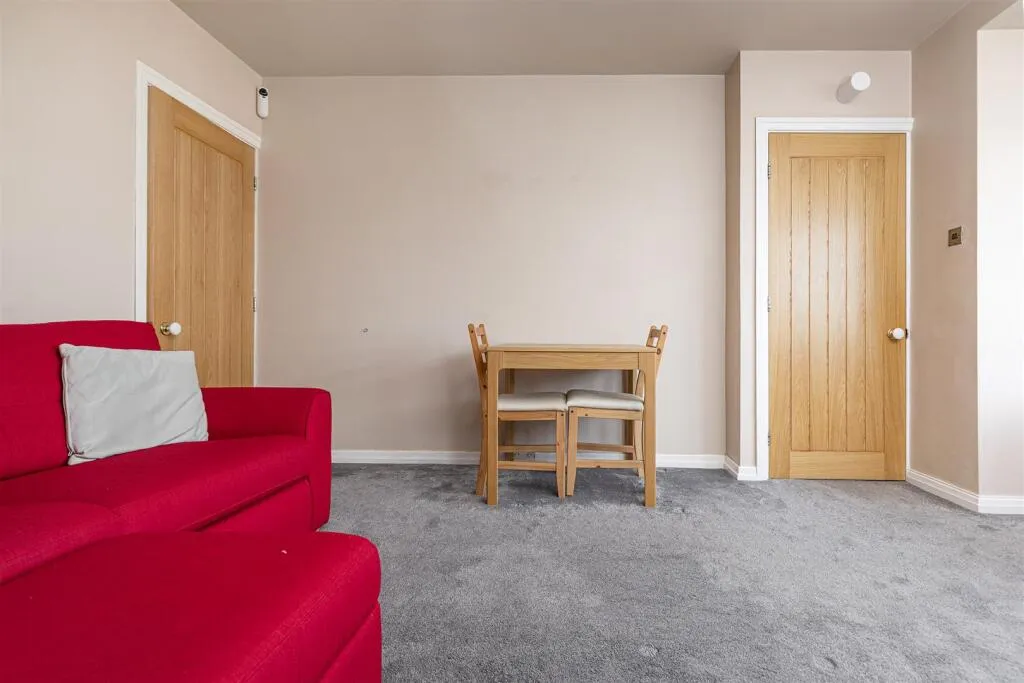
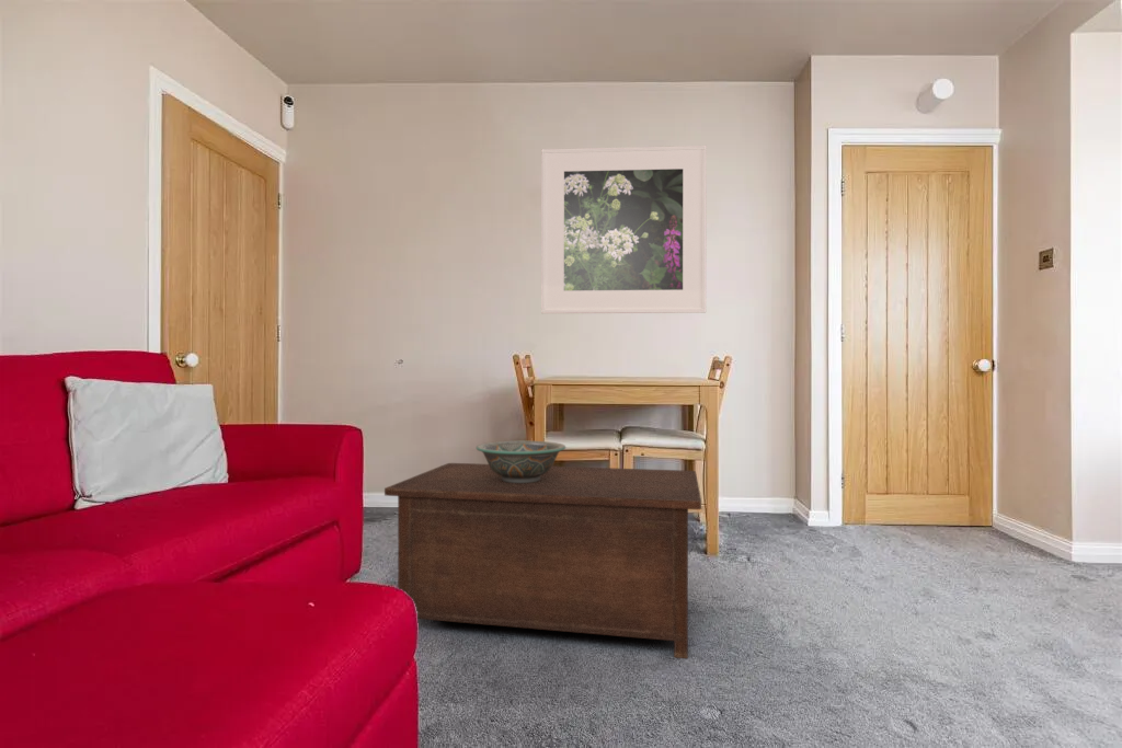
+ decorative bowl (520, 462)
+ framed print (622, 230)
+ cabinet (552, 544)
